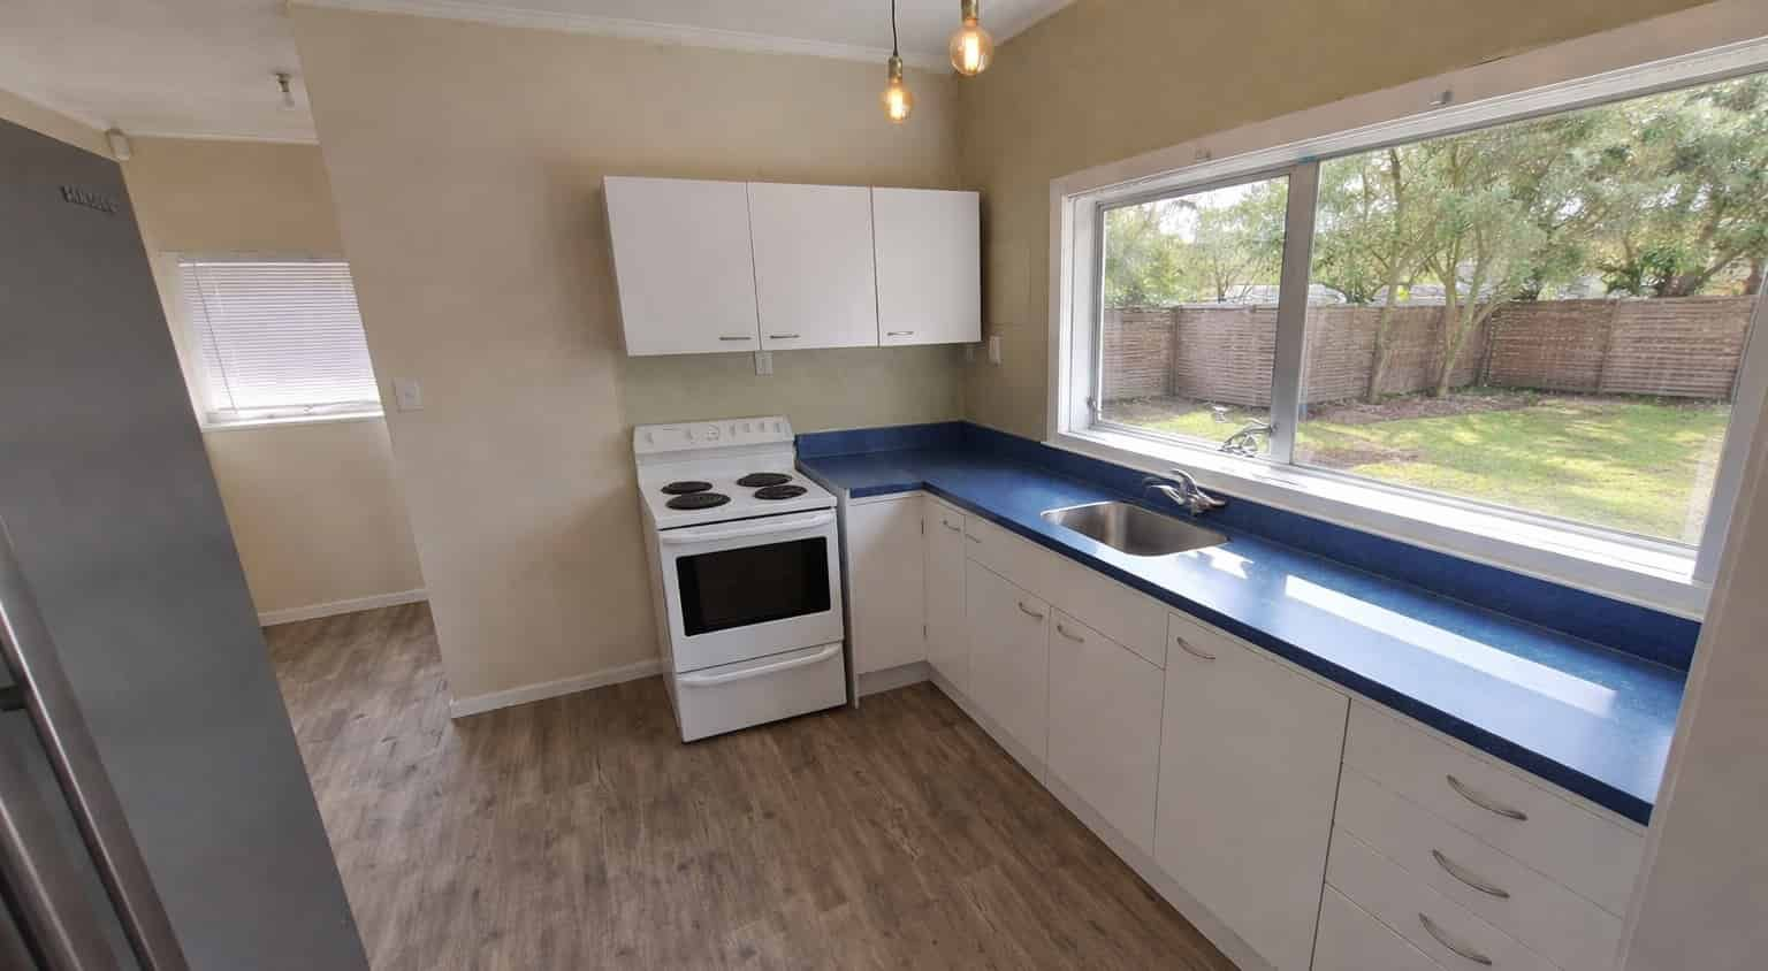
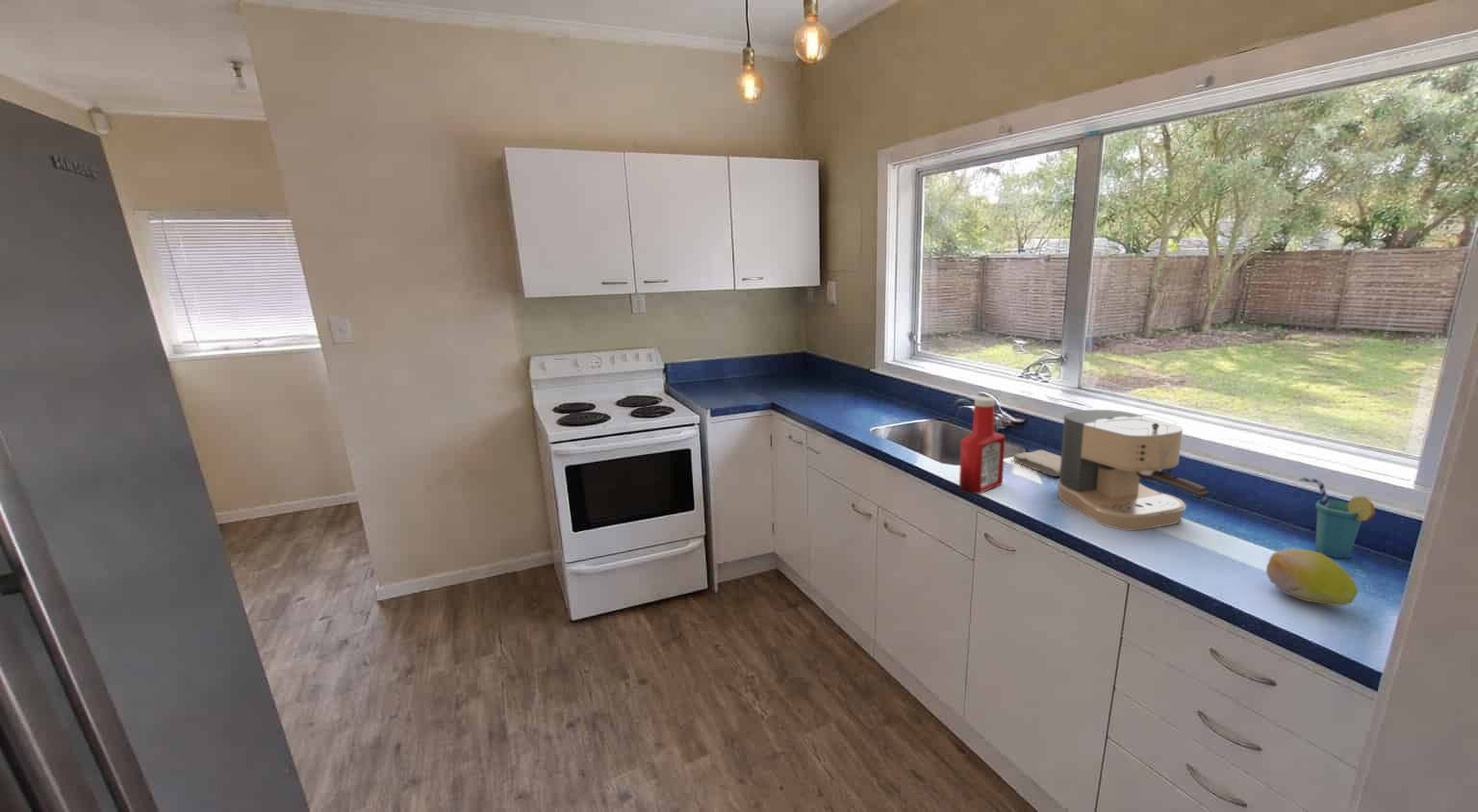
+ fruit (1312, 575)
+ soap bottle (982, 443)
+ coffee maker (1131, 467)
+ cup (1333, 518)
+ washcloth (1047, 462)
